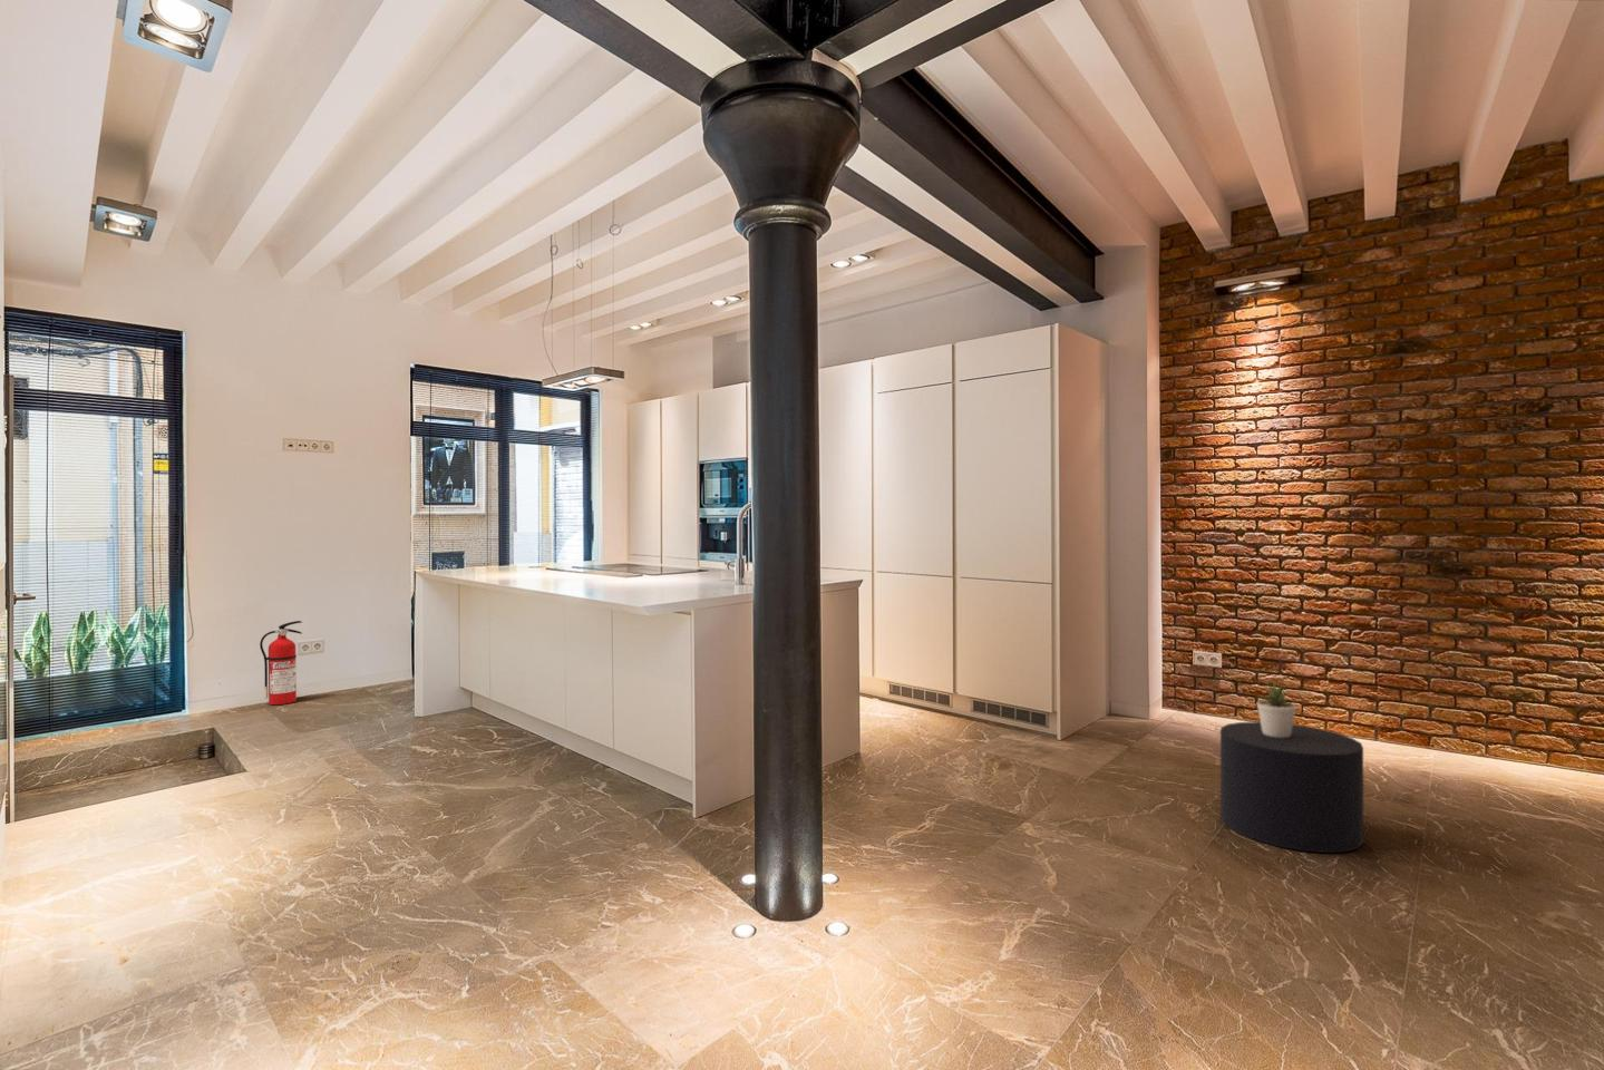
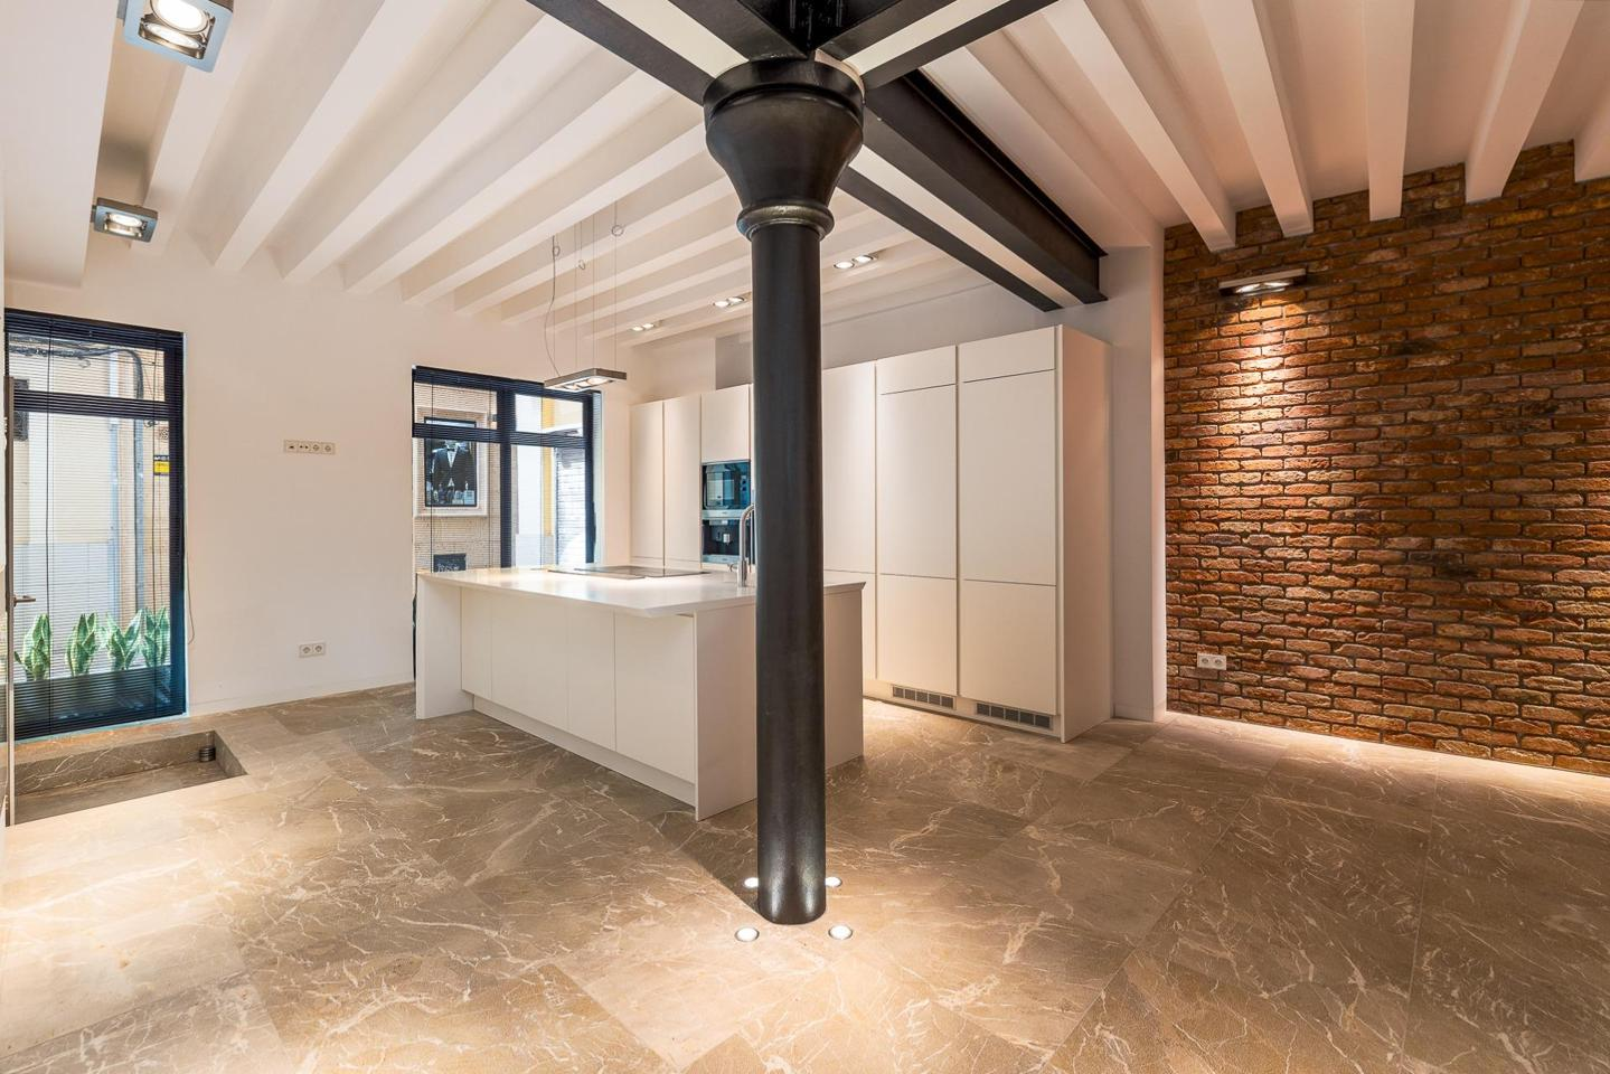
- stool (1289, 781)
- potted plant (1278, 708)
- fire extinguisher (281, 662)
